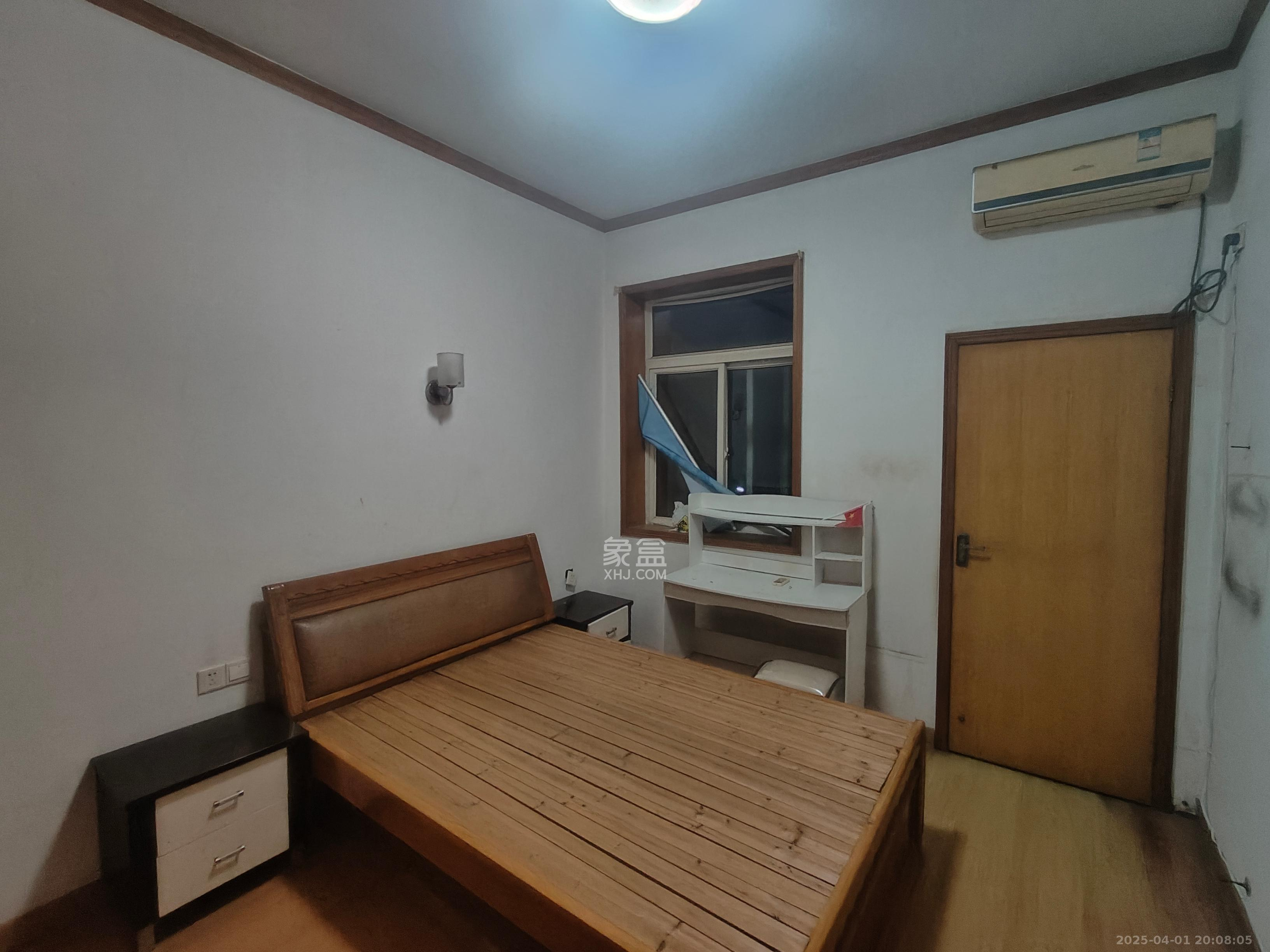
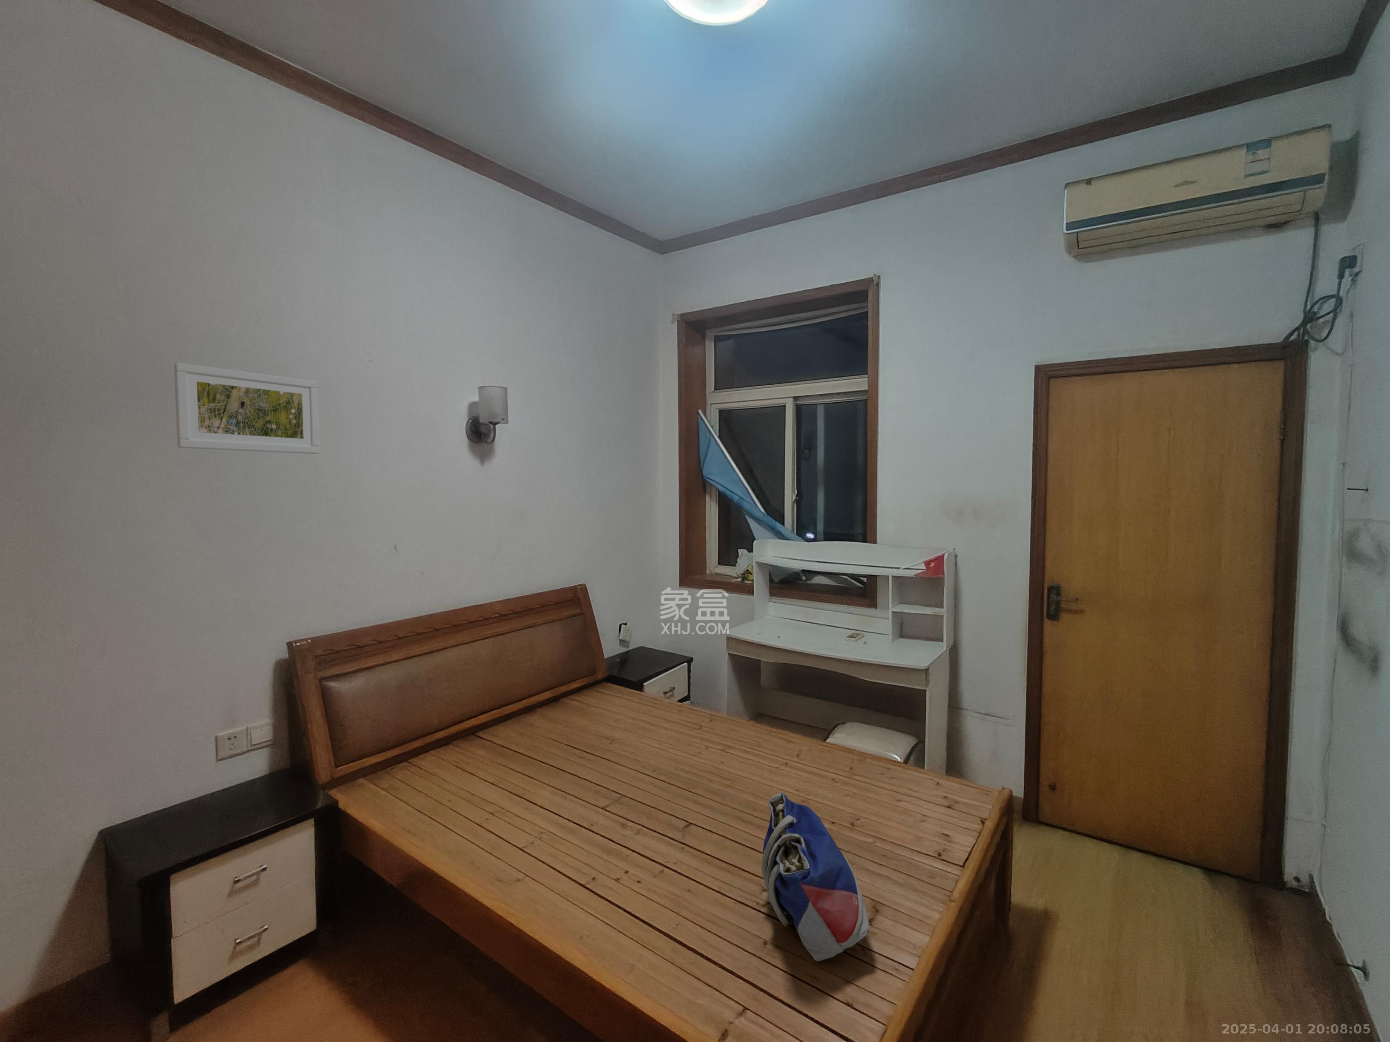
+ tote bag (810, 872)
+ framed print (253, 412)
